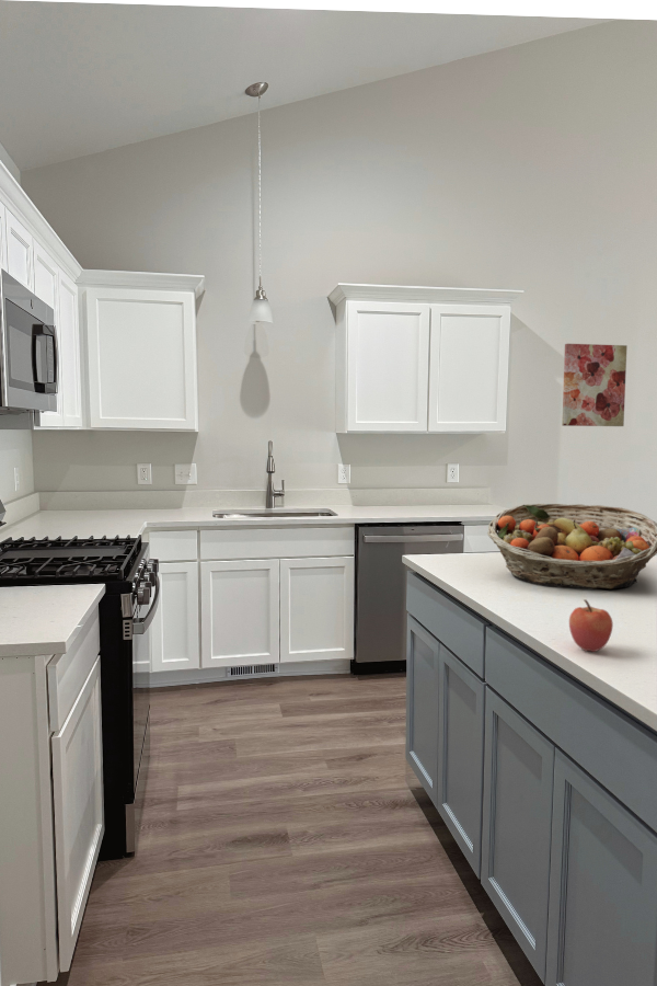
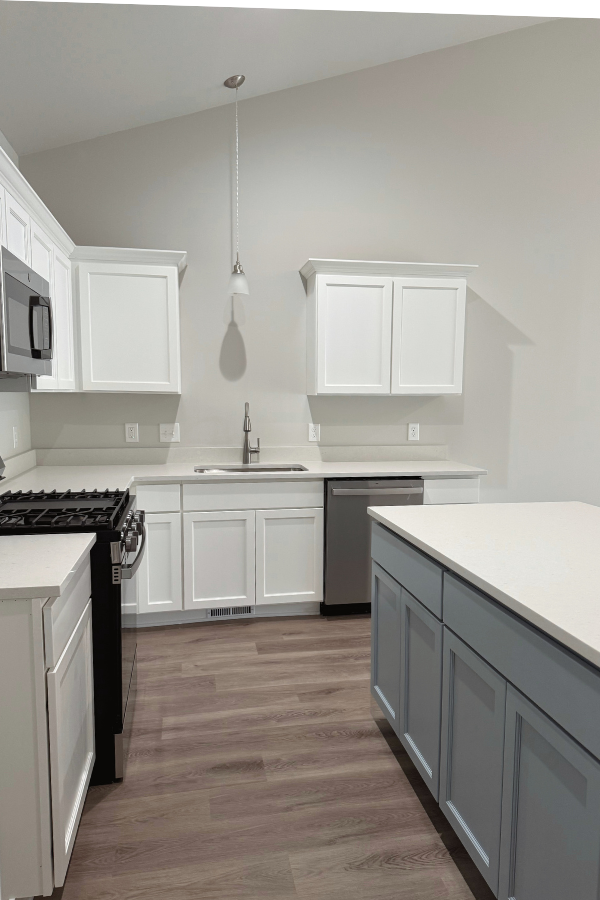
- fruit basket (572, 542)
- wall art (593, 385)
- apple (590, 624)
